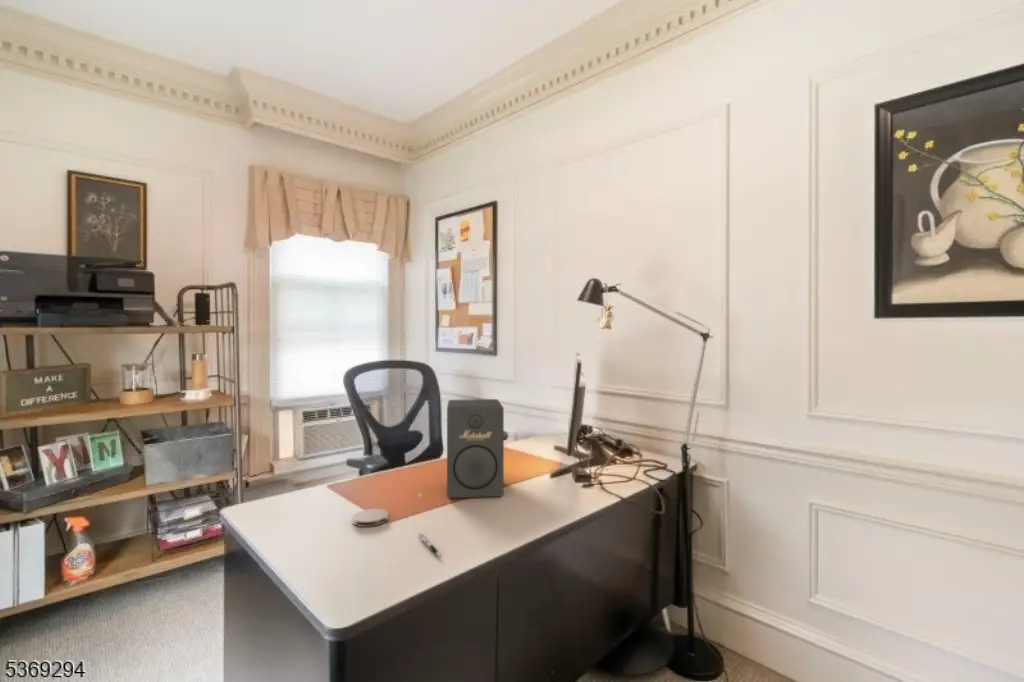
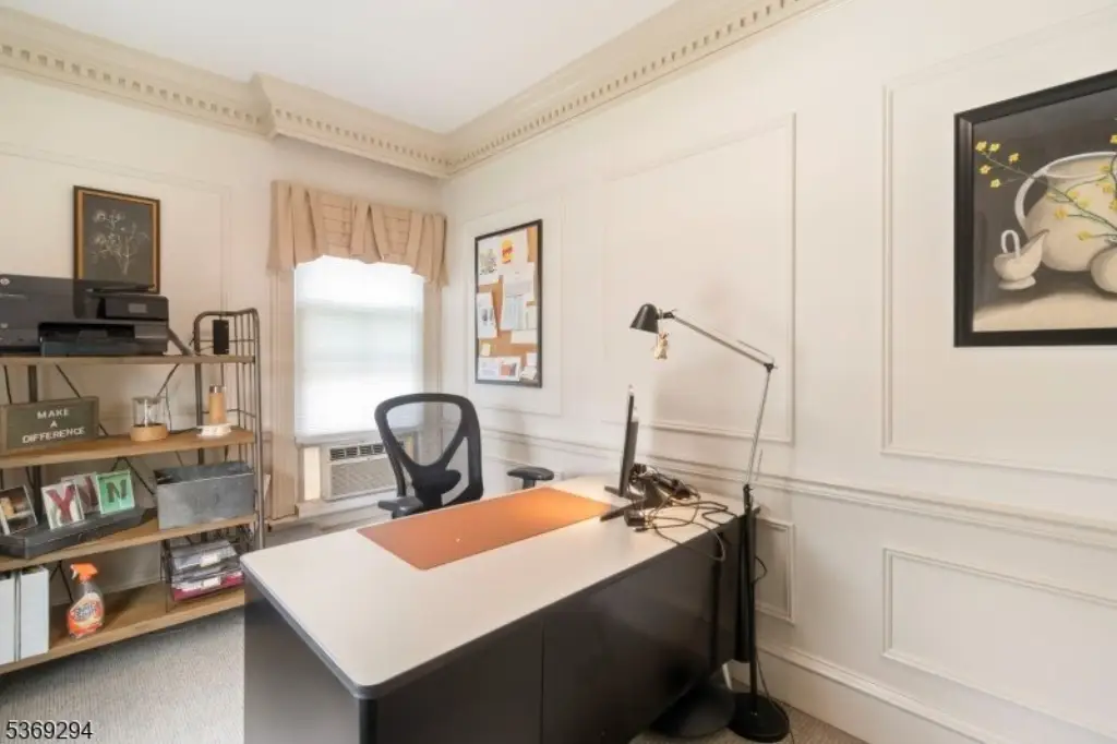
- speaker (474, 446)
- coaster (370, 517)
- pen (429, 544)
